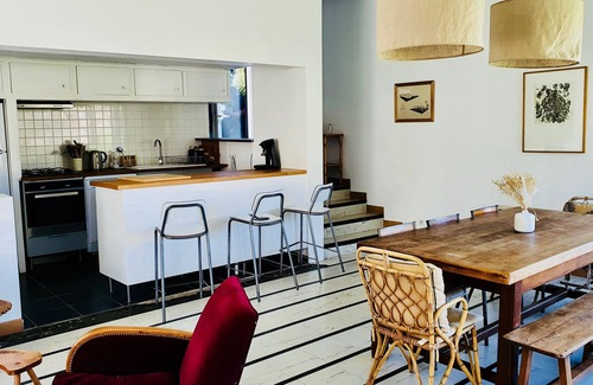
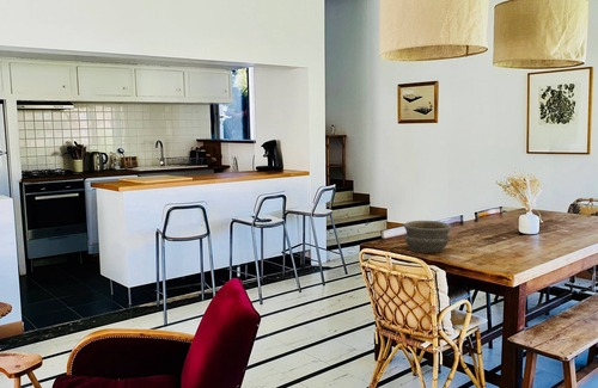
+ bowl (427, 236)
